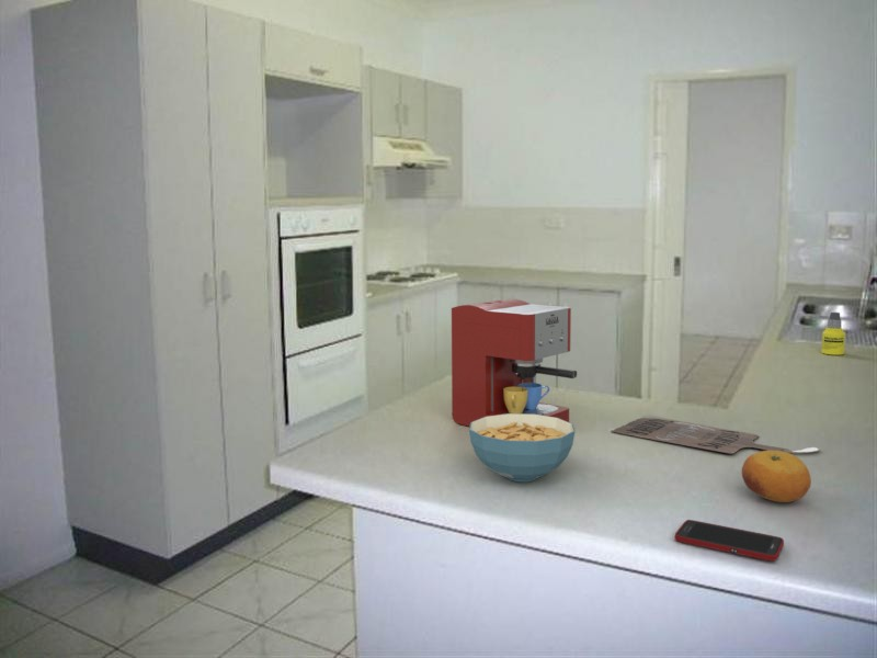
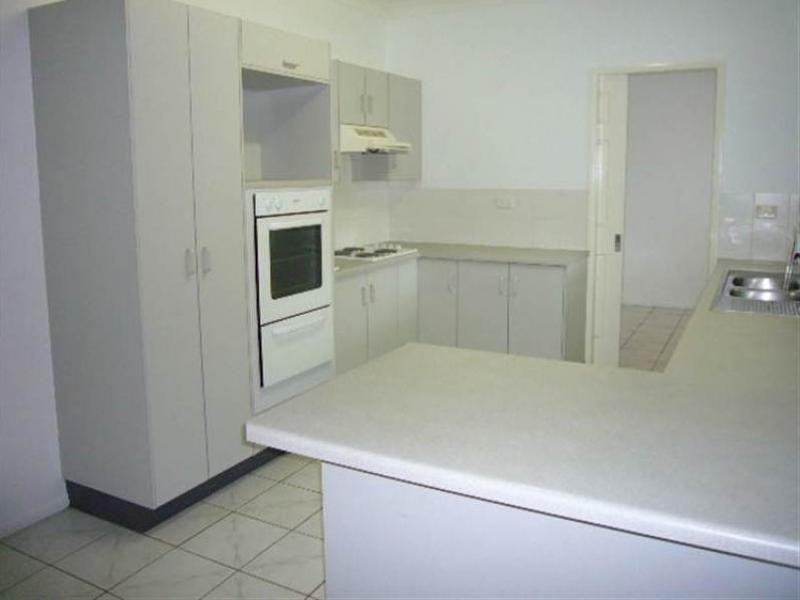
- home sign (713, 438)
- coffee maker (510, 363)
- bottle (833, 332)
- fruit (775, 475)
- cell phone (728, 540)
- cereal bowl (521, 451)
